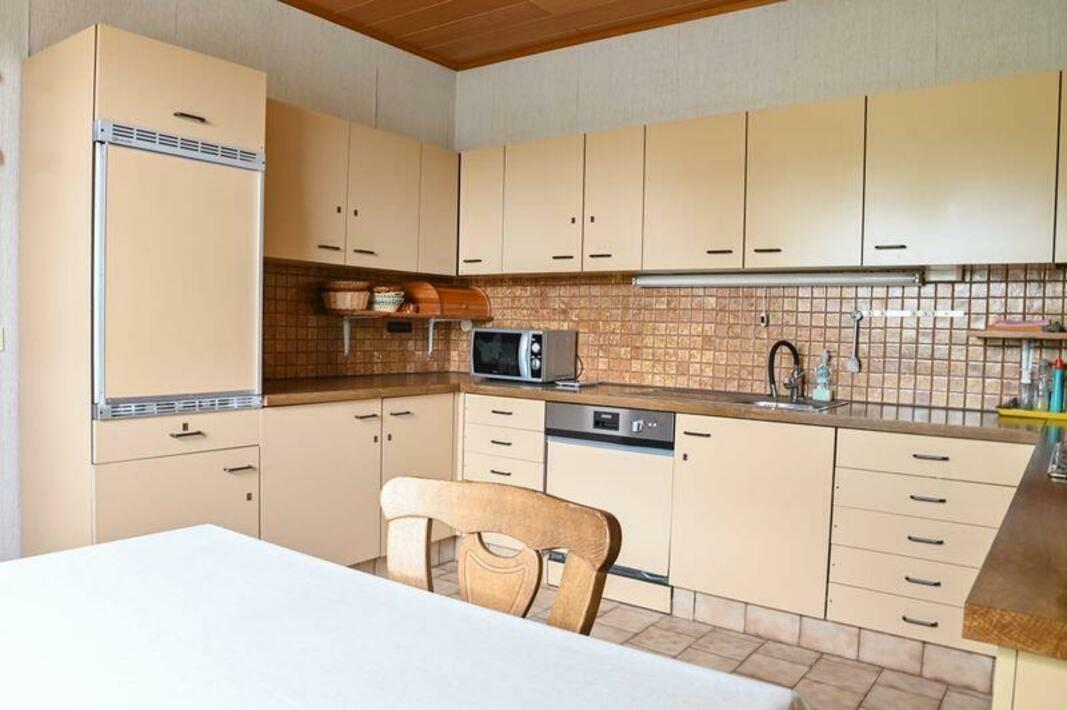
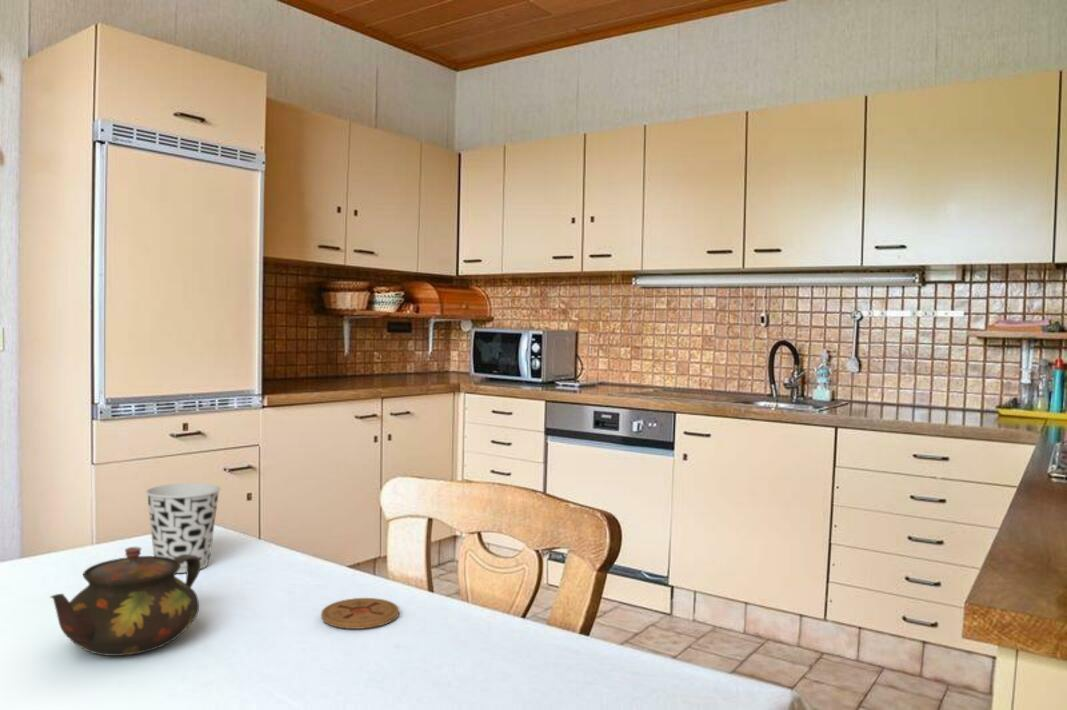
+ teapot (131, 594)
+ cup (183, 527)
+ coaster (360, 612)
